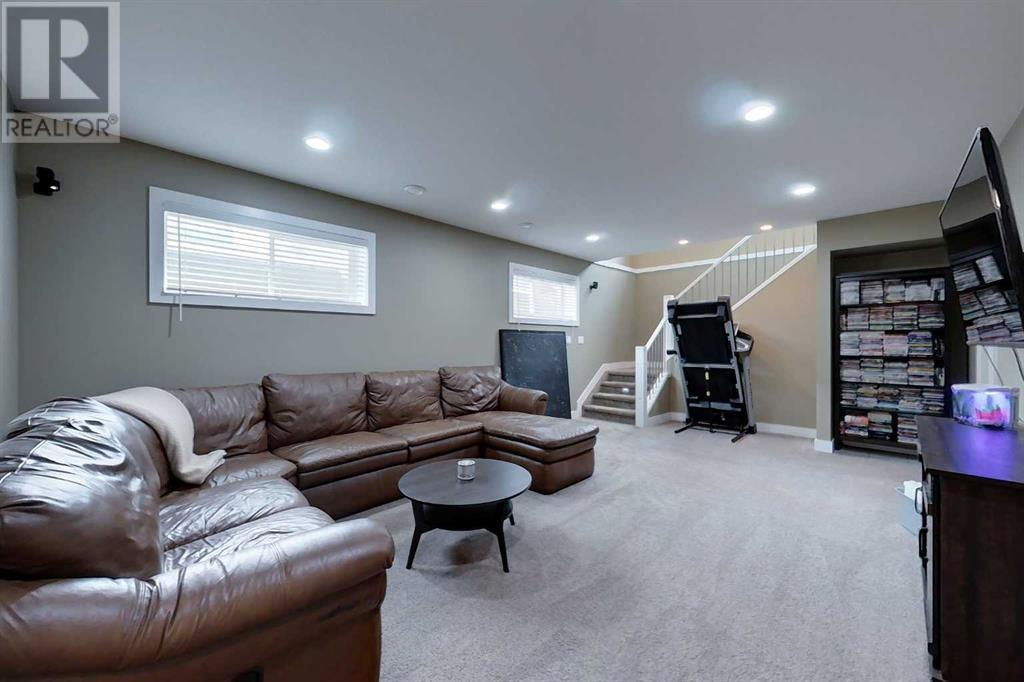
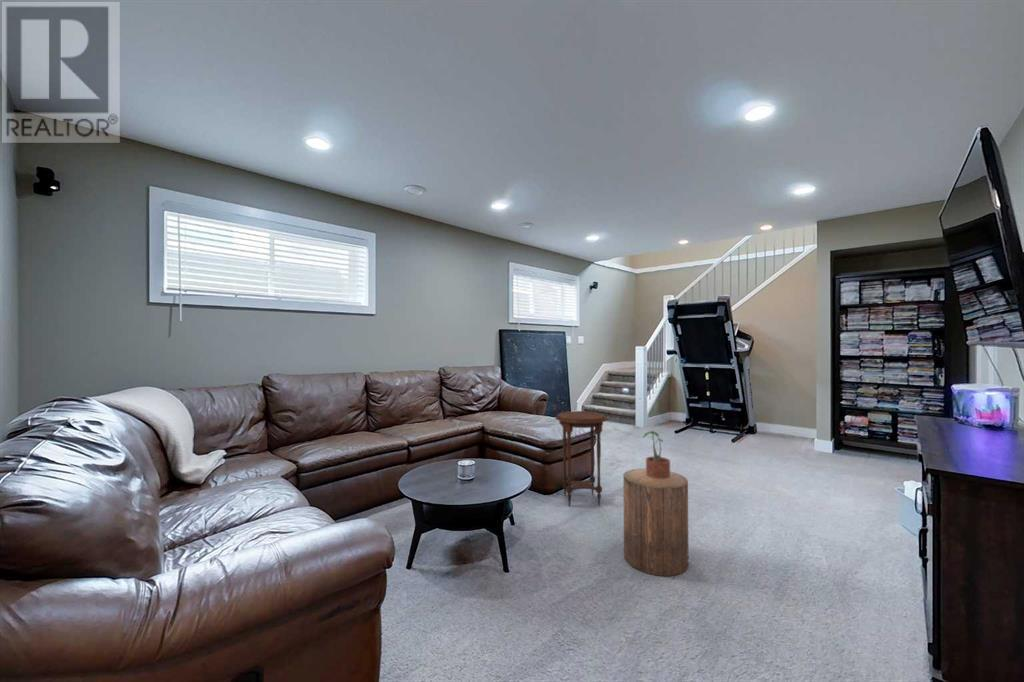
+ potted plant (654, 452)
+ side table (591, 457)
+ stool (655, 518)
